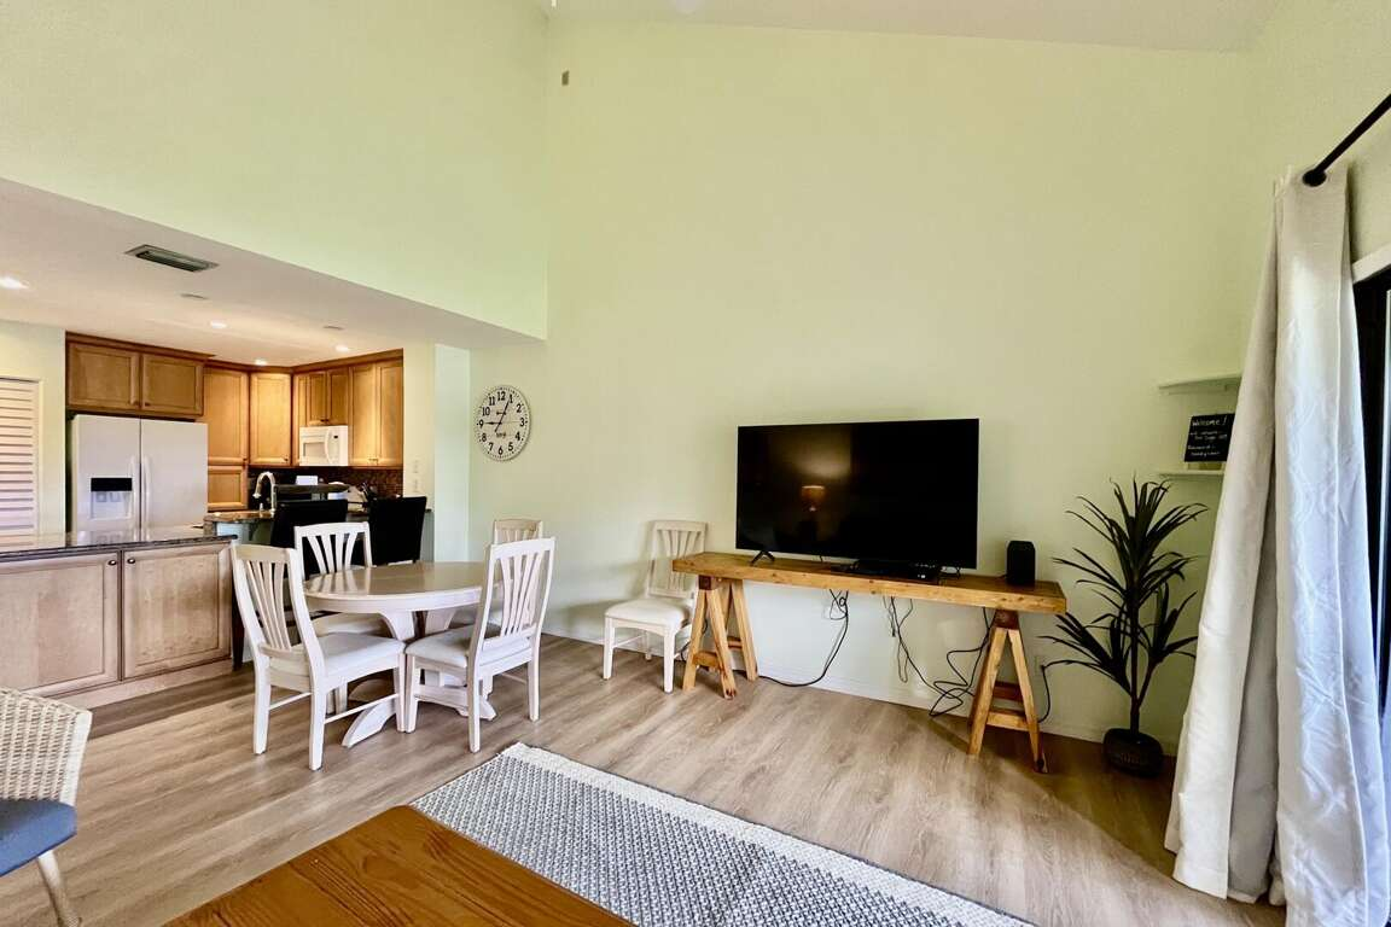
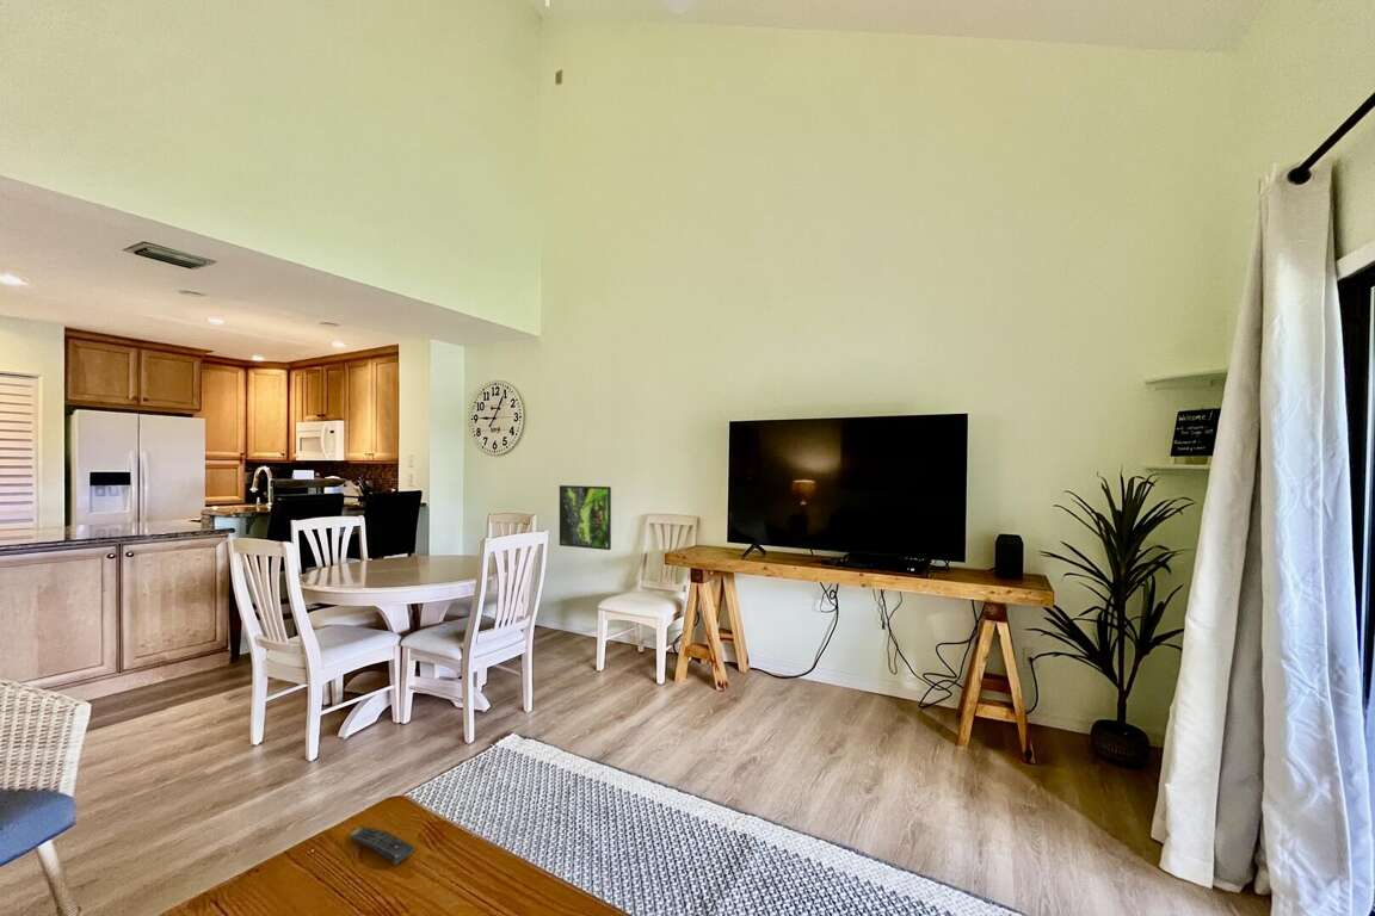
+ remote control (378, 842)
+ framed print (584, 516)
